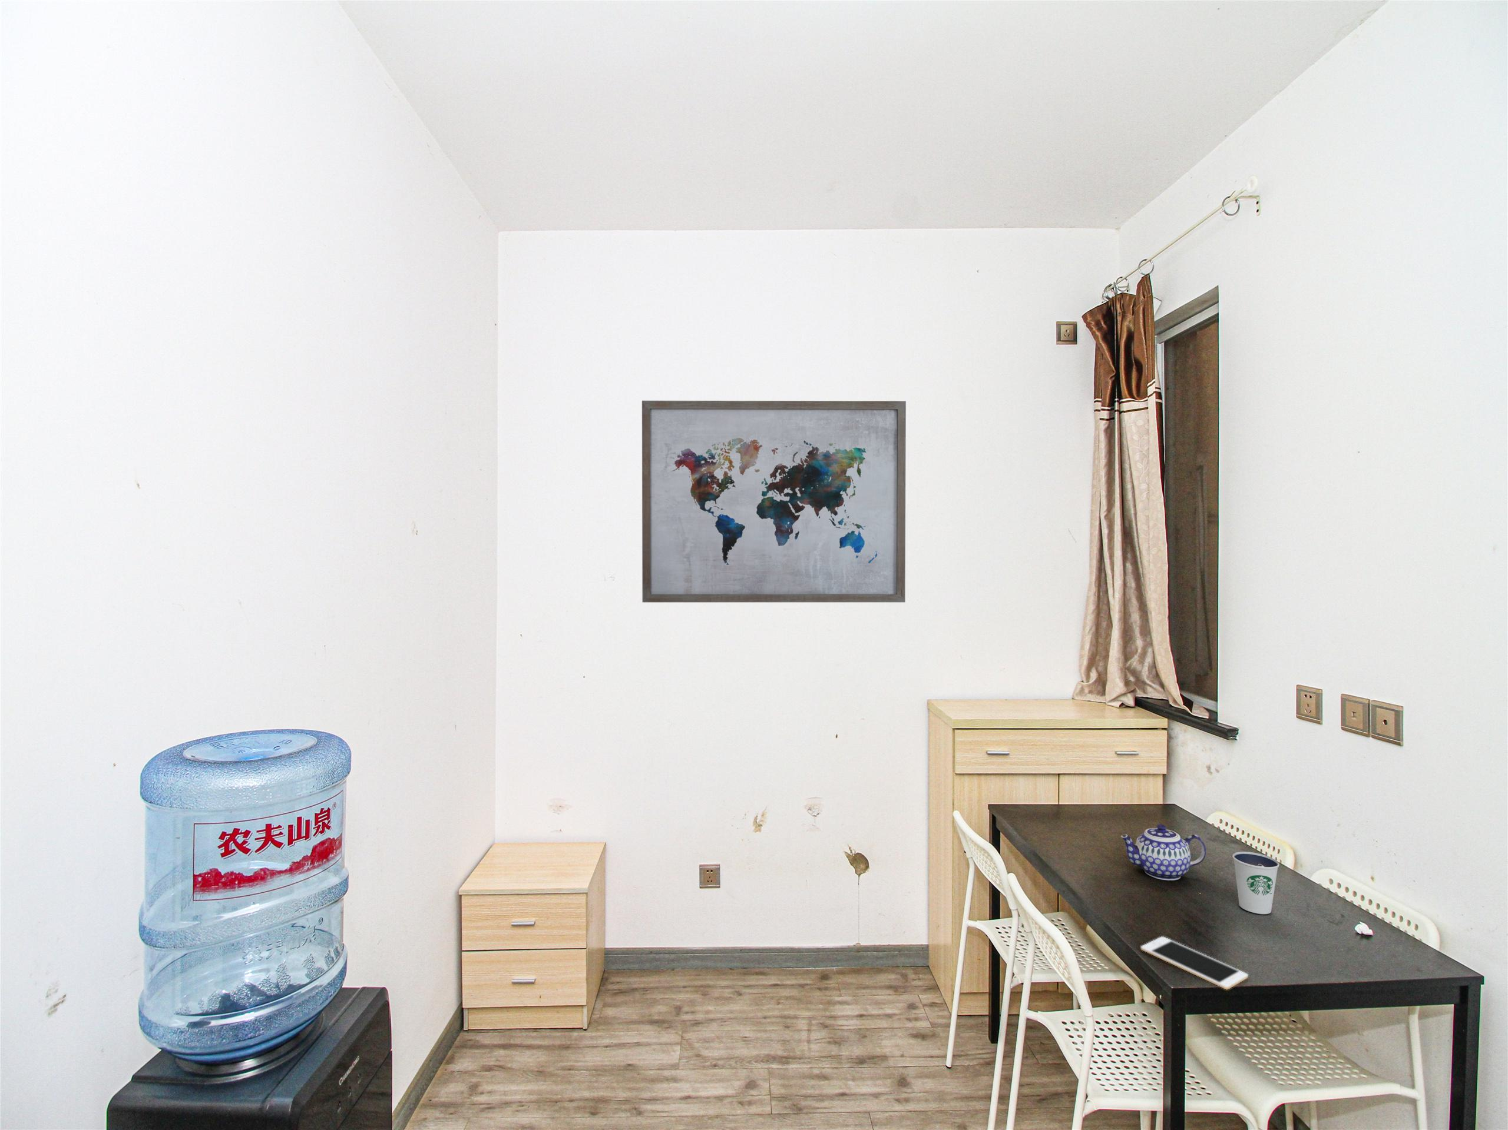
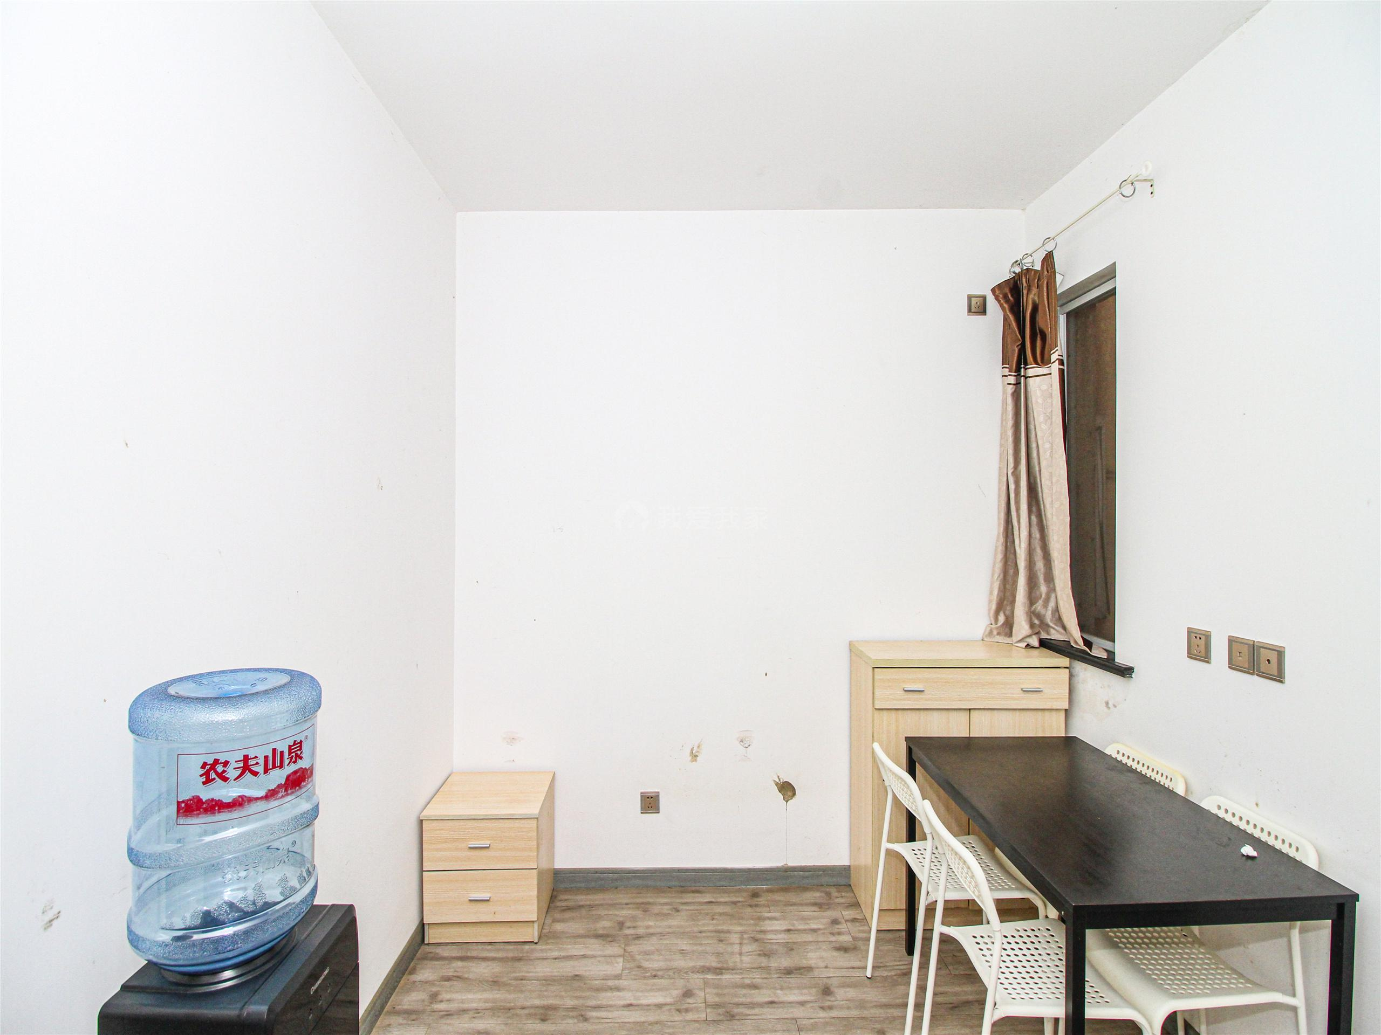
- cell phone (1192, 961)
- wall art (773, 501)
- dixie cup (1255, 883)
- teapot (1162, 849)
